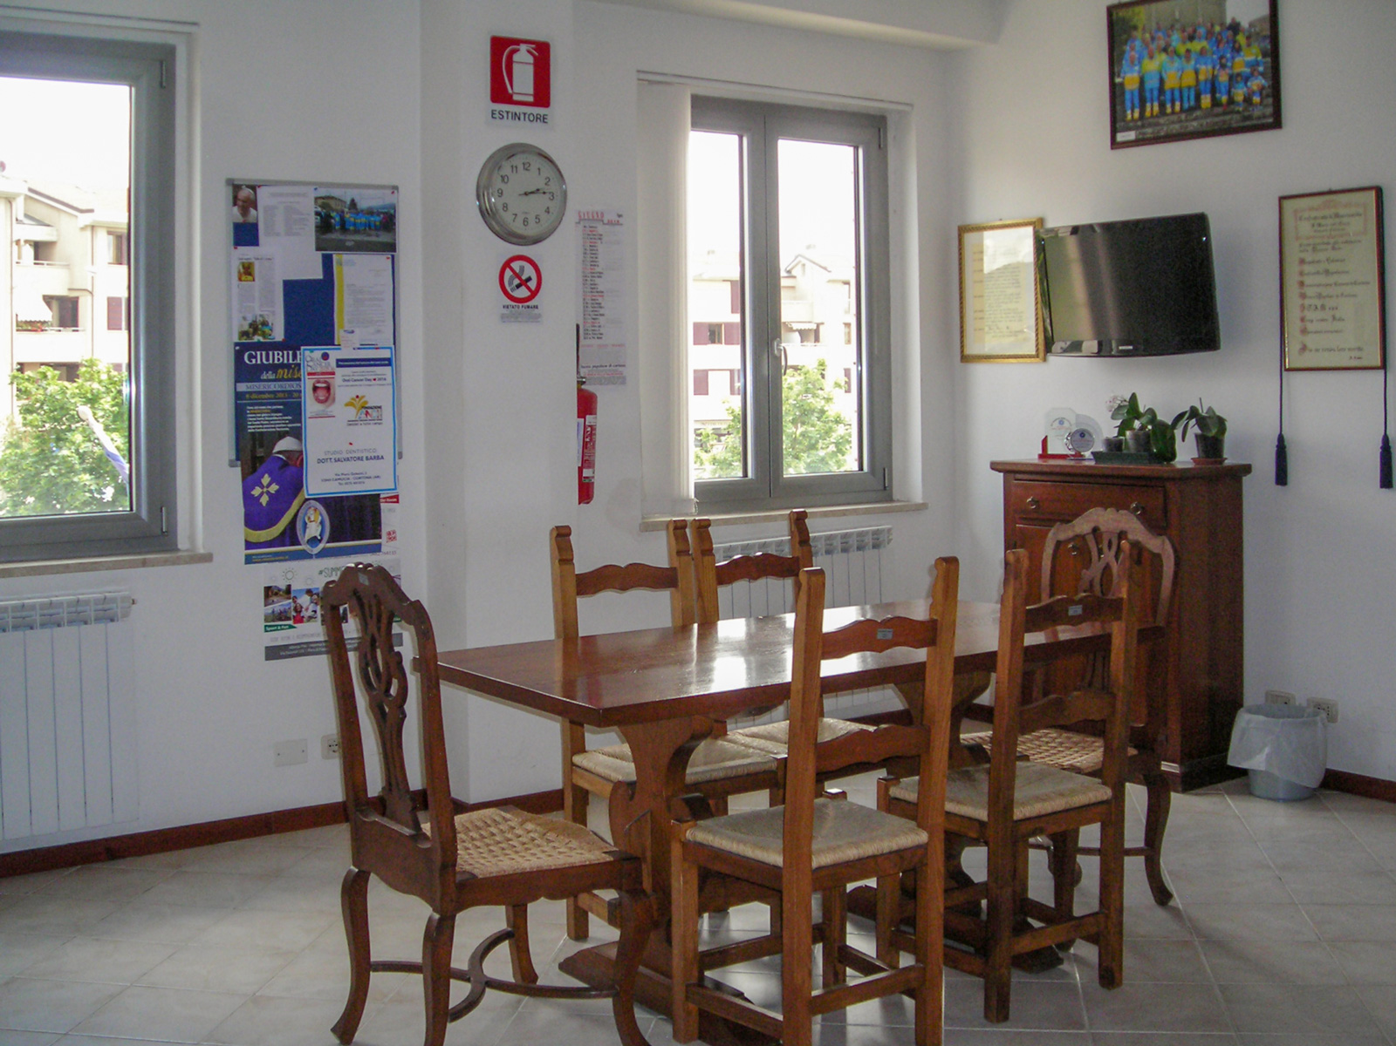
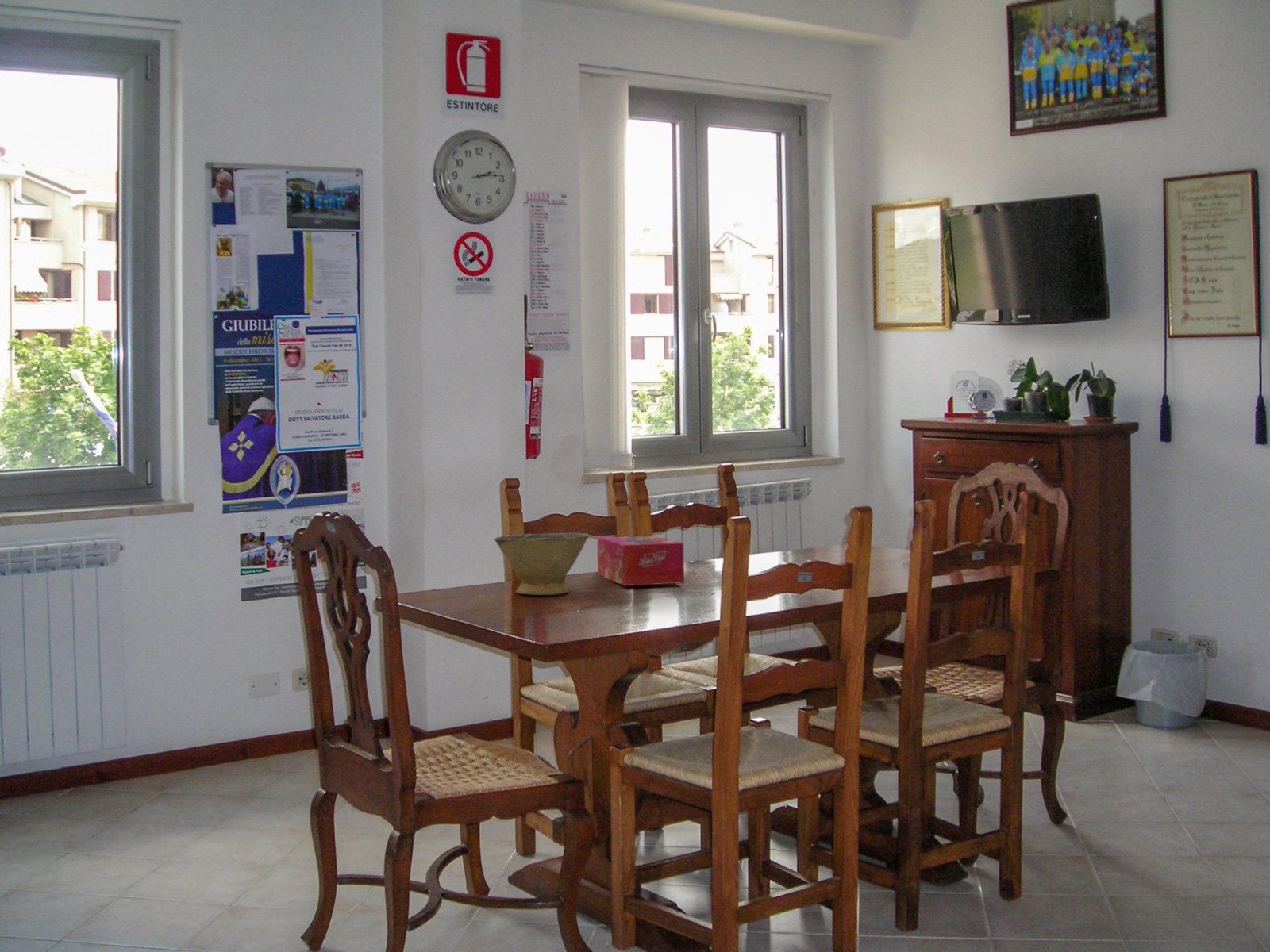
+ bowl (541, 563)
+ tissue box (639, 559)
